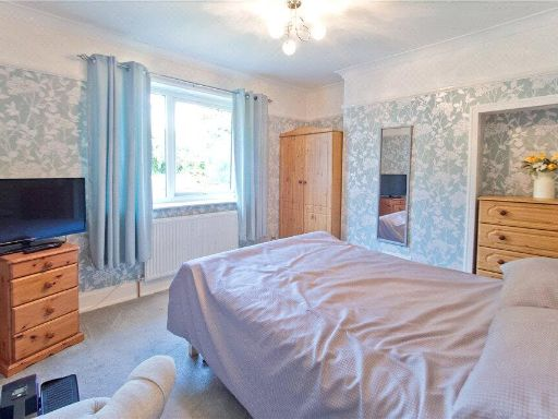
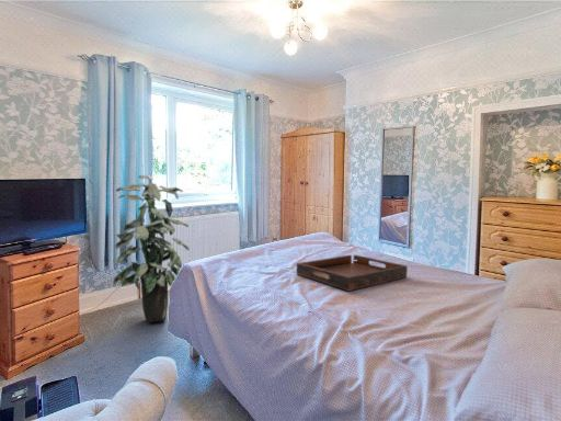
+ serving tray (351, 270)
+ indoor plant (150, 248)
